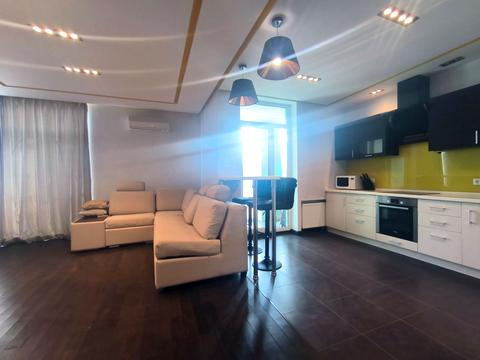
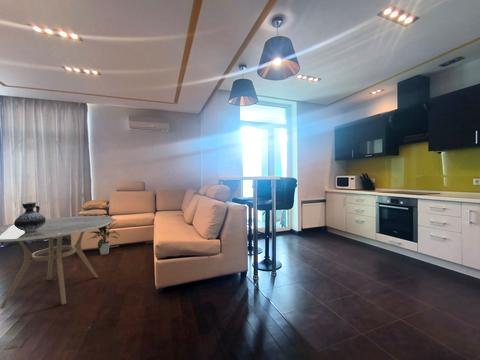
+ indoor plant (103, 233)
+ ceramic jug (30, 216)
+ dining table (55, 257)
